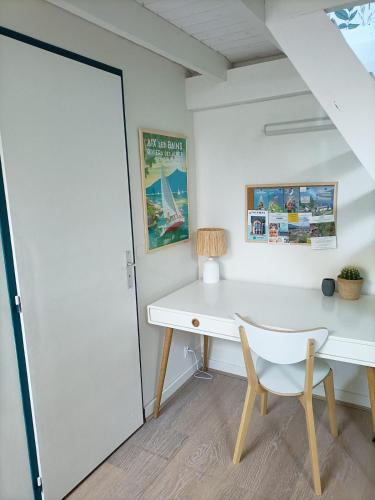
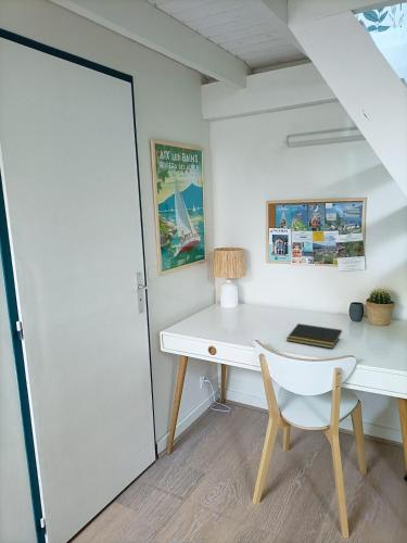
+ notepad (314, 334)
